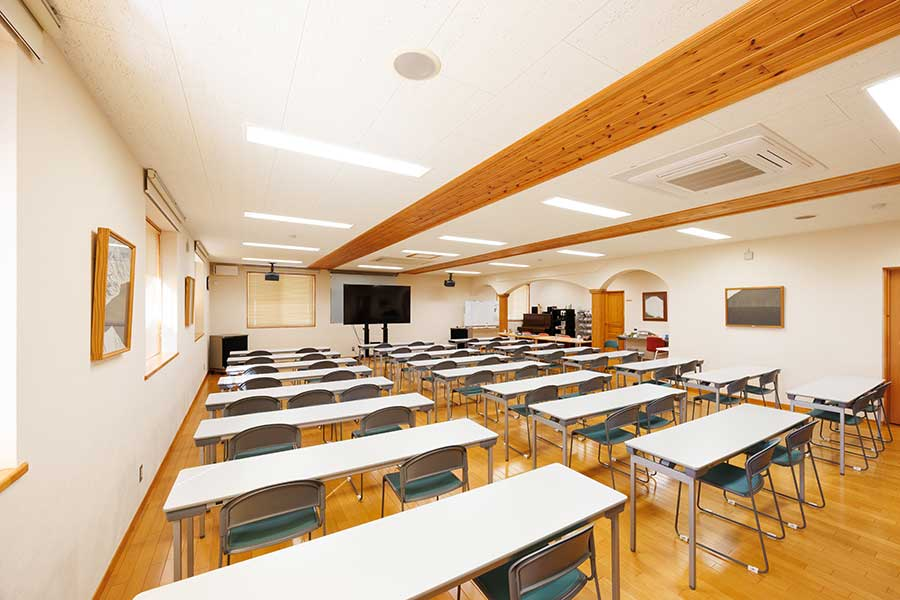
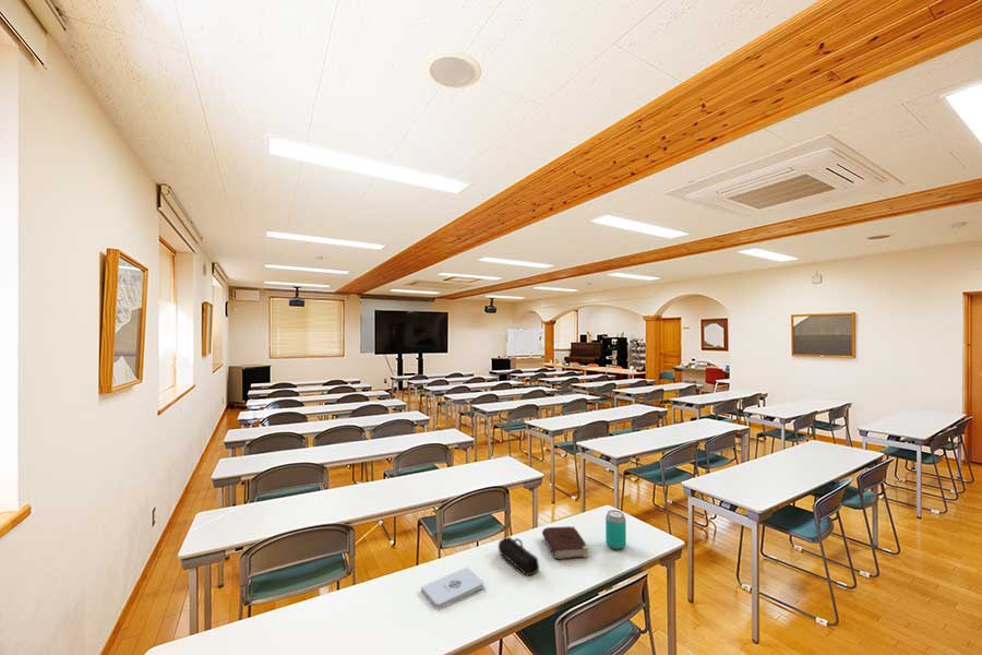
+ book (564, 541)
+ beverage can (615, 529)
+ notepad (453, 586)
+ pencil case (517, 550)
